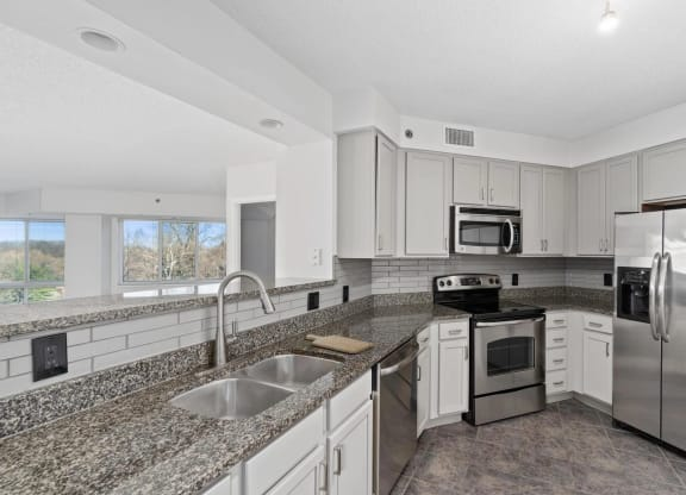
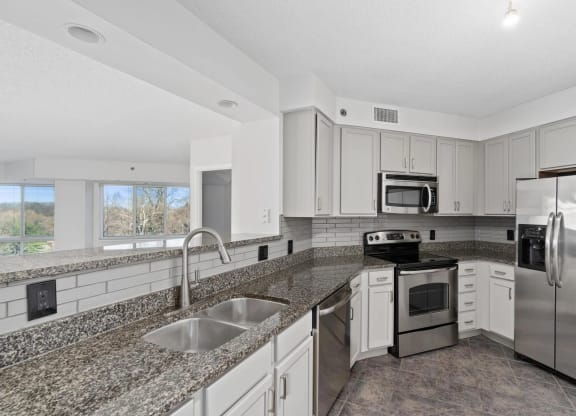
- chopping board (333, 342)
